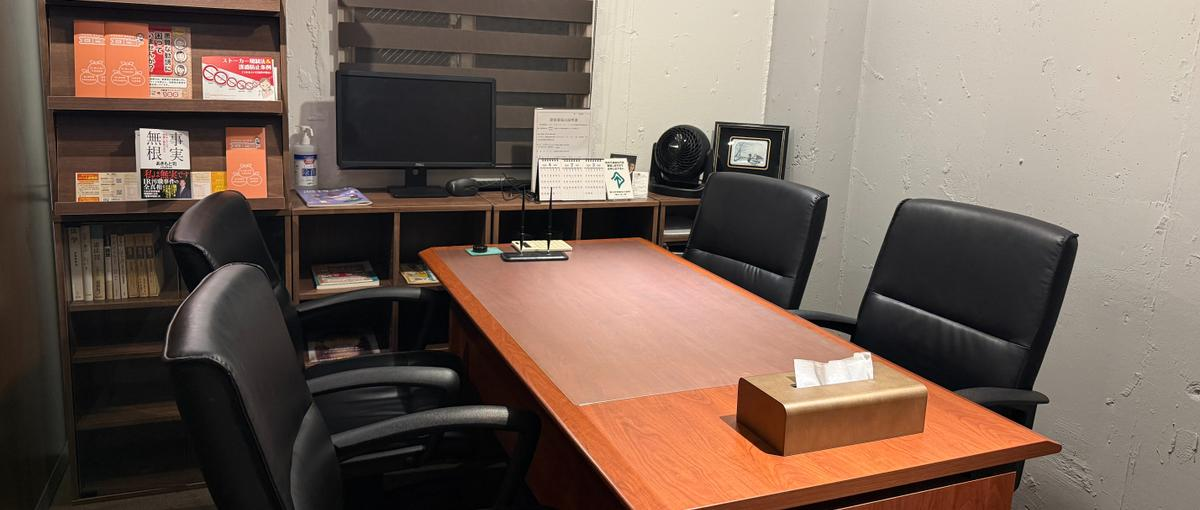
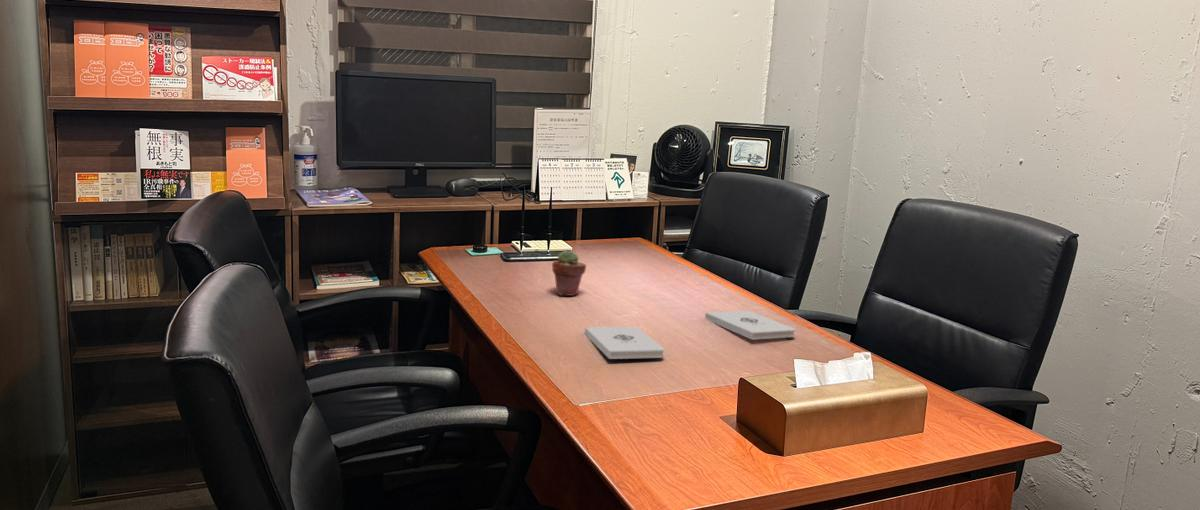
+ notepad (749, 324)
+ potted succulent (568, 271)
+ notepad (623, 341)
